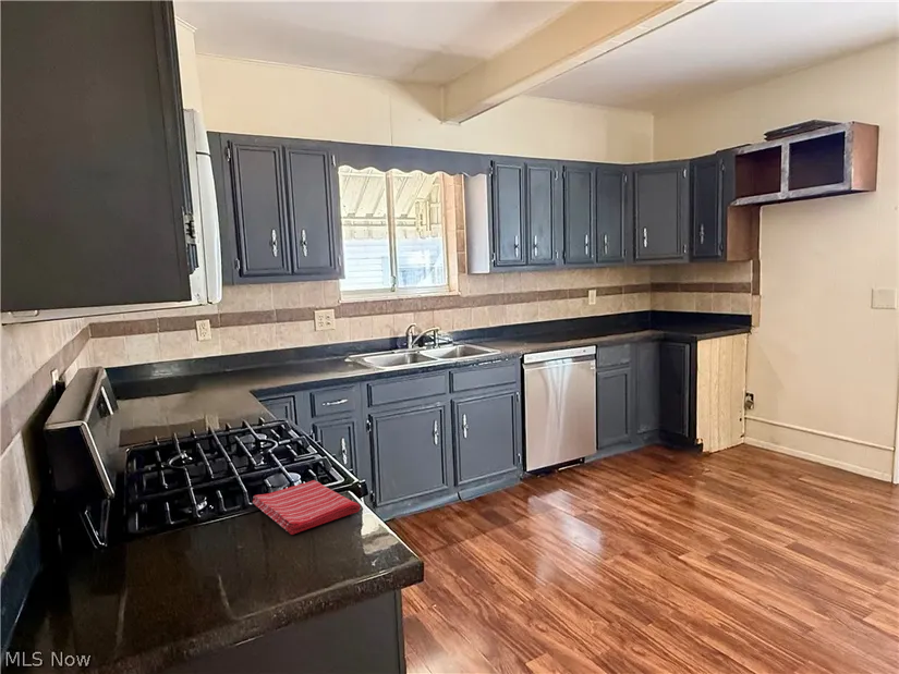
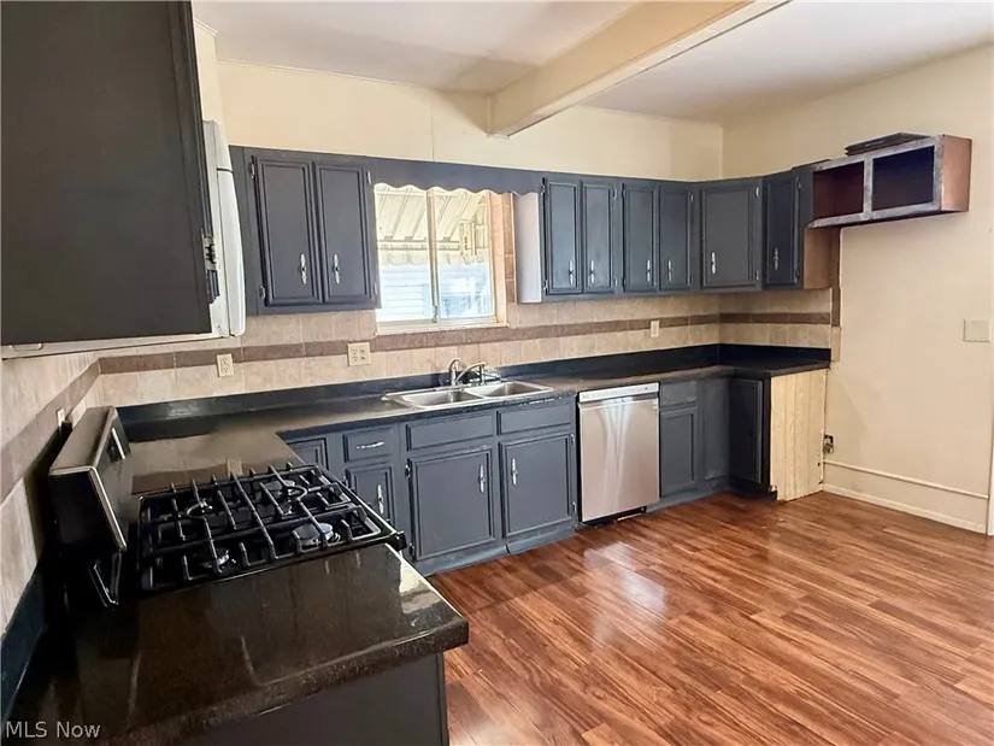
- dish towel (304, 503)
